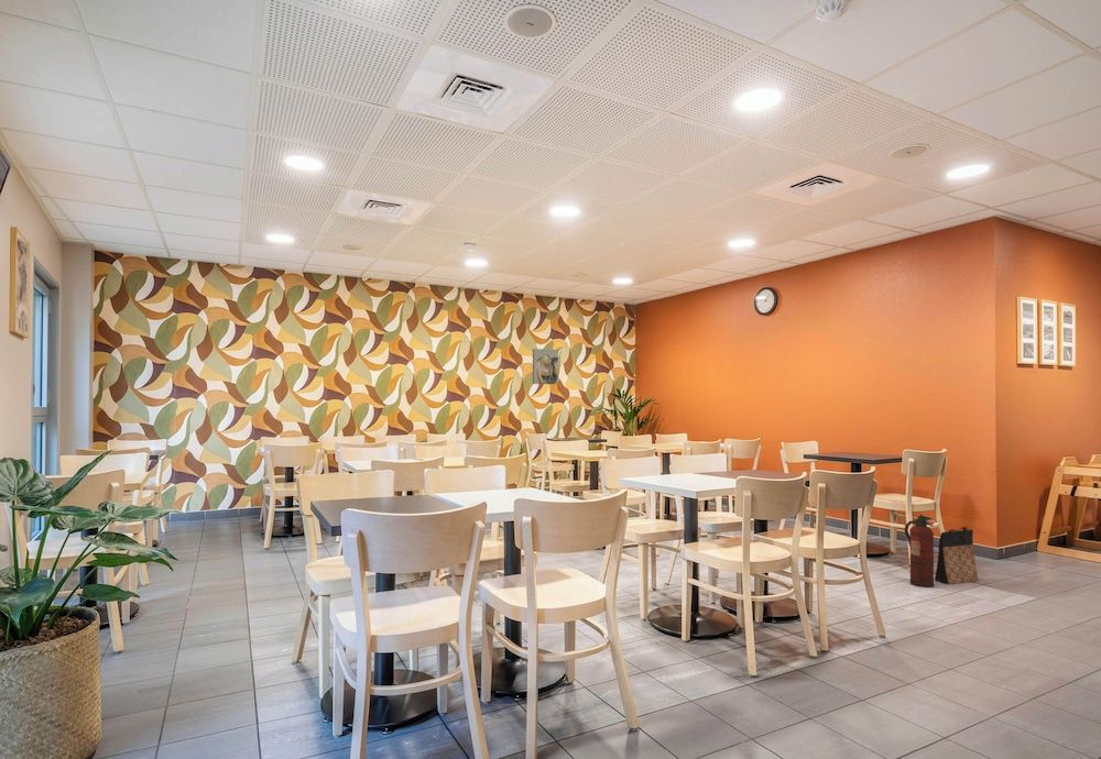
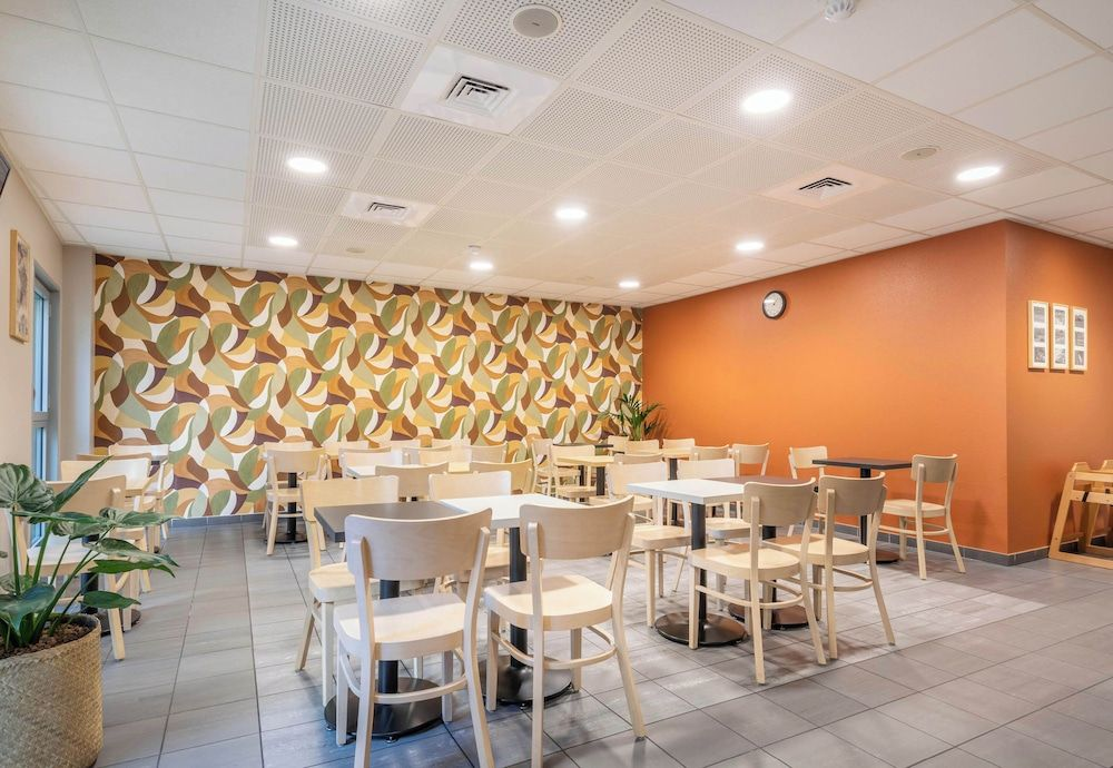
- wall art (545, 366)
- fire extinguisher (919, 548)
- bag (957, 553)
